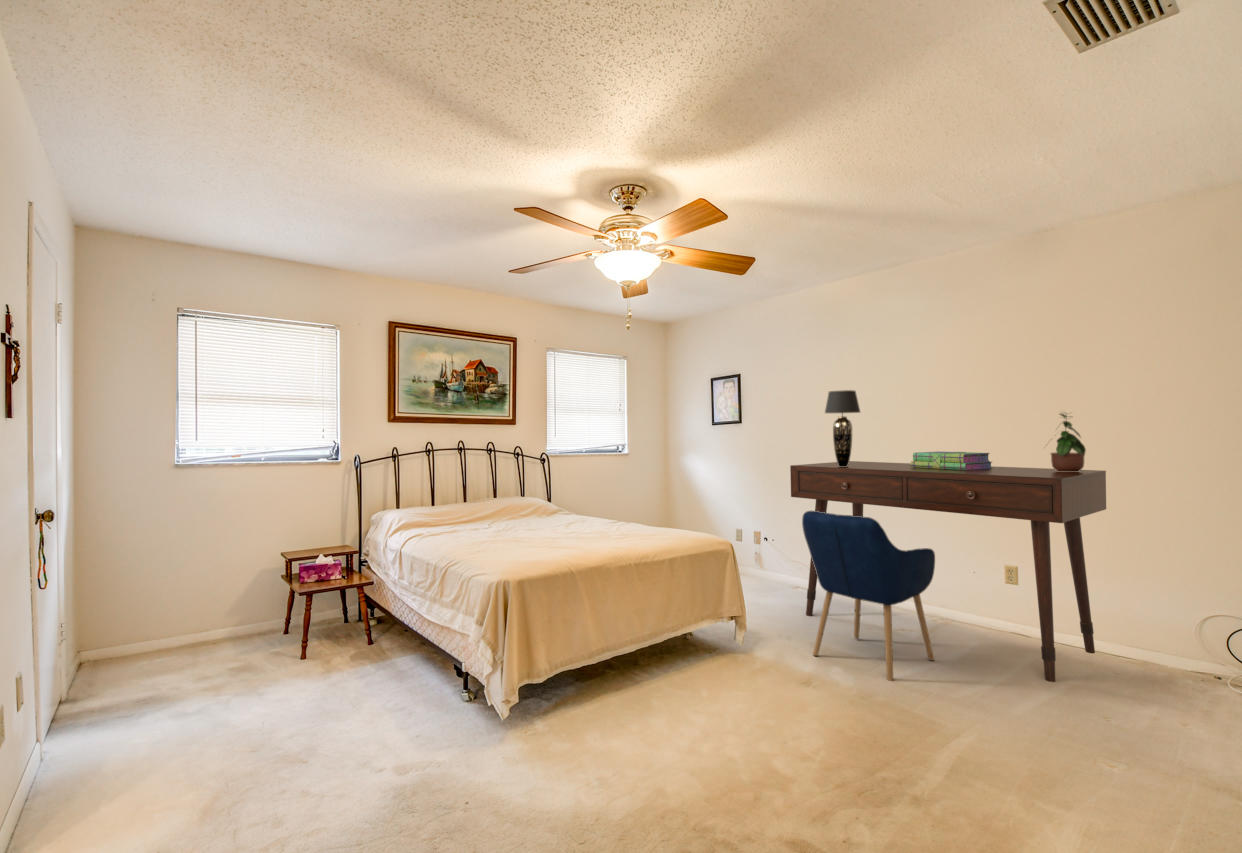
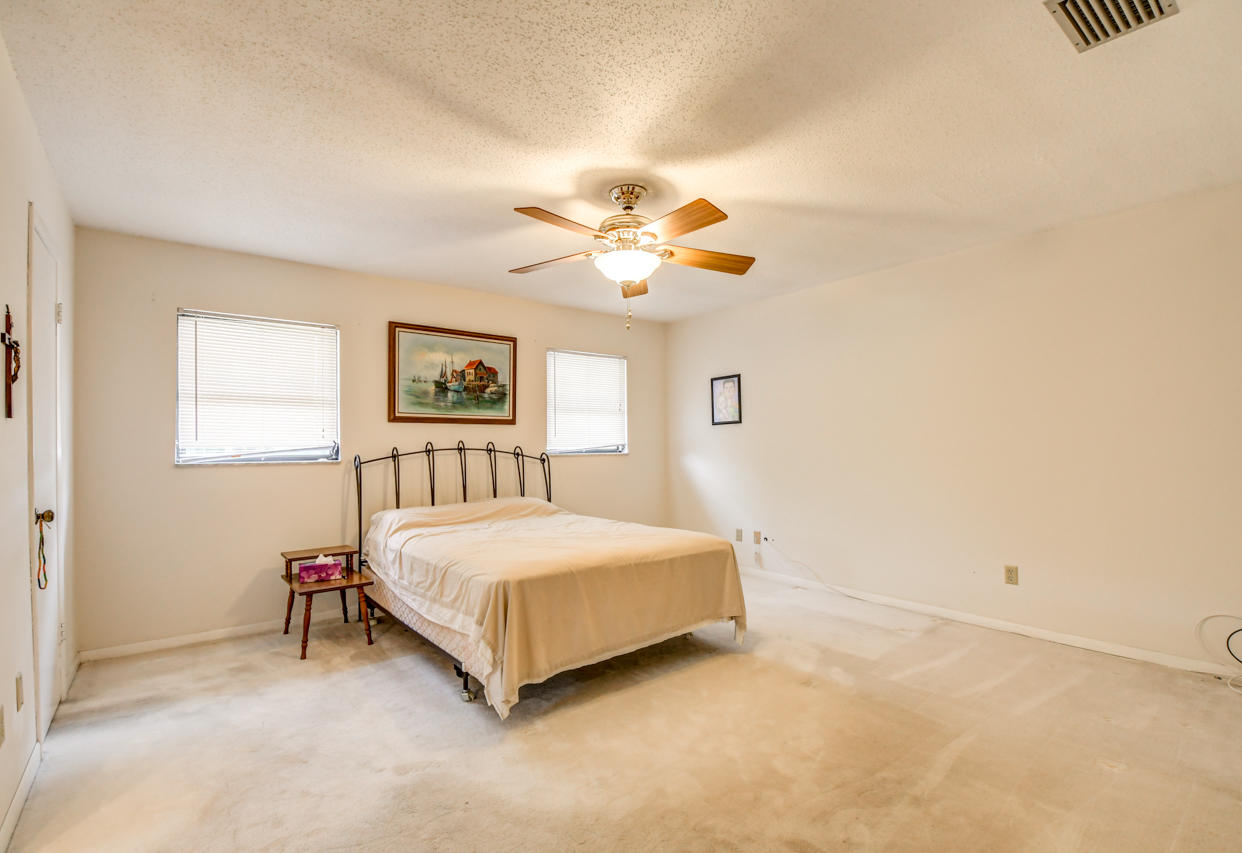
- chair (865, 584)
- stack of books (950, 460)
- table lamp (842, 428)
- potted plant (1064, 439)
- desk (940, 511)
